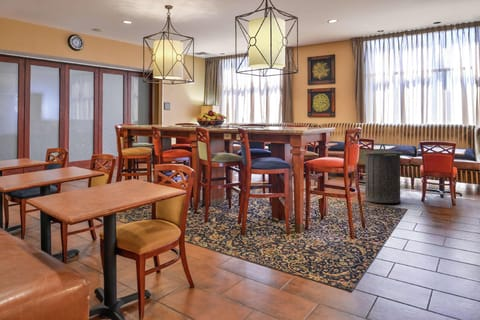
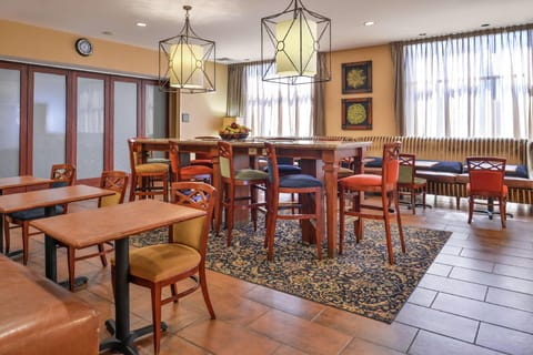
- trash can (382, 172)
